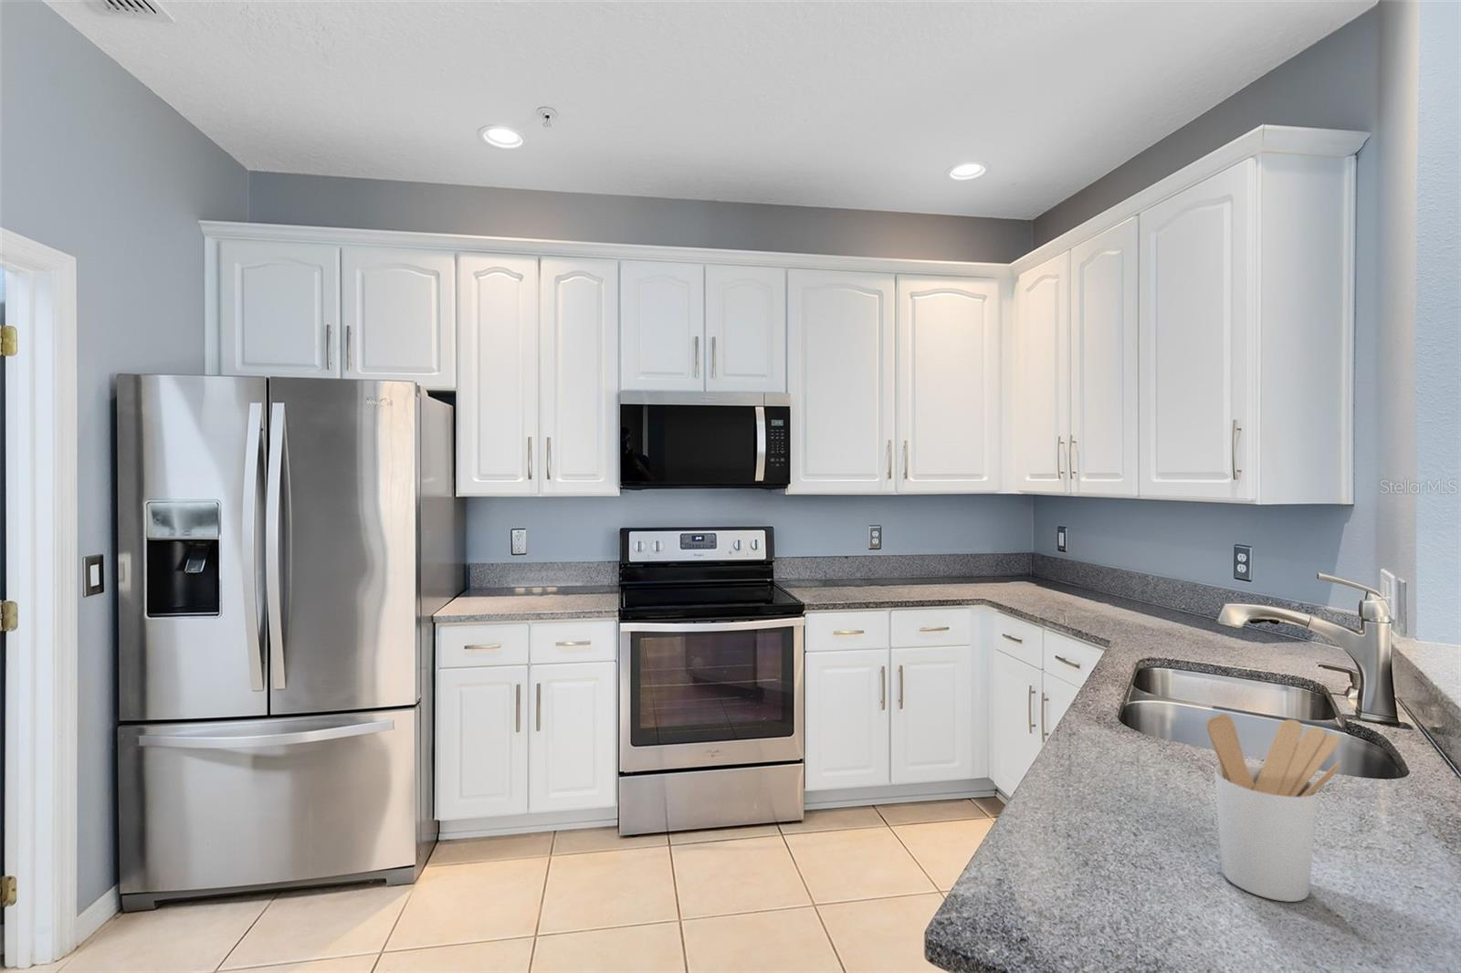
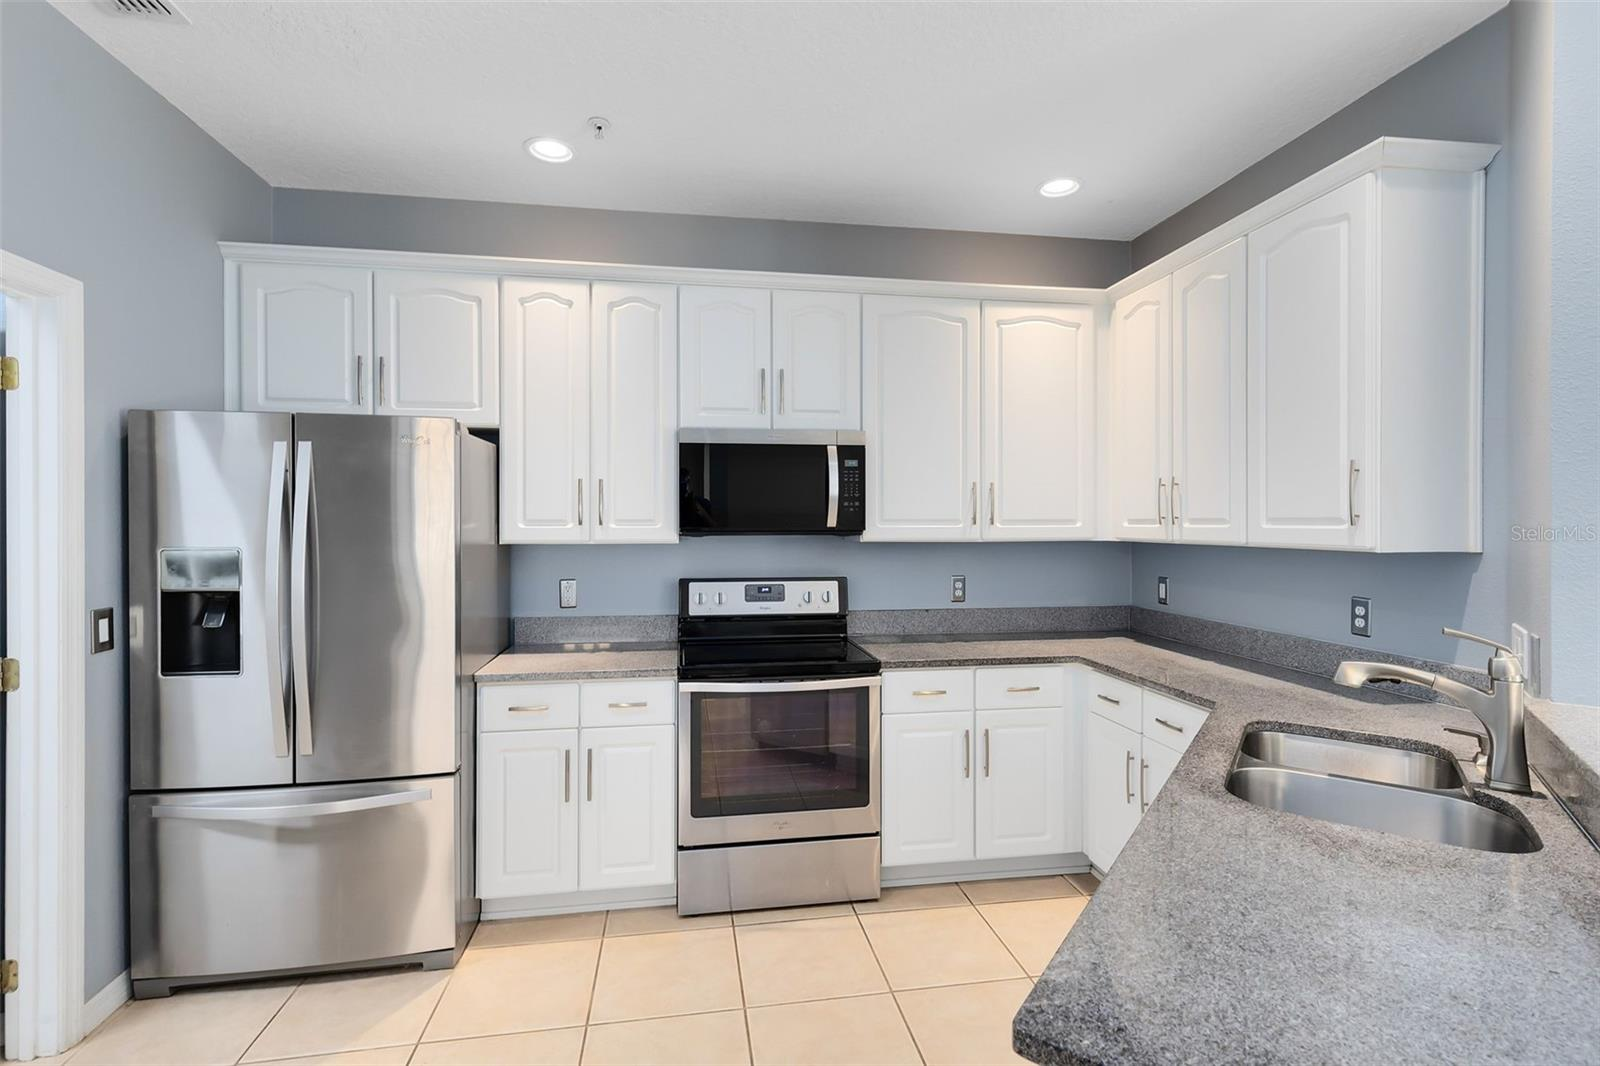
- utensil holder (1277, 800)
